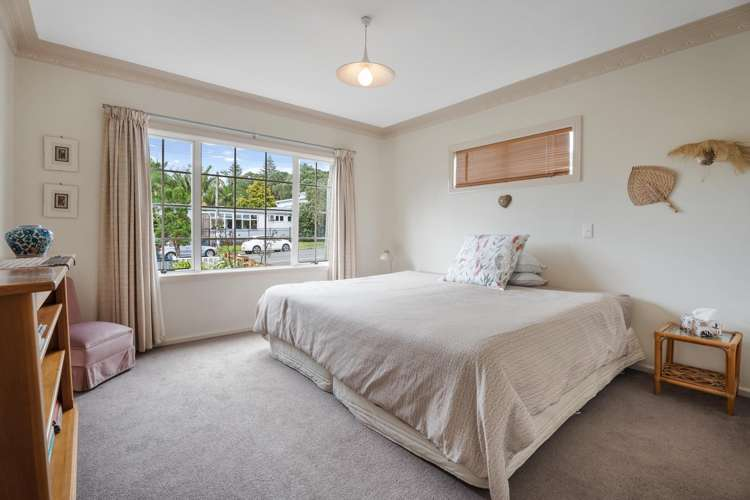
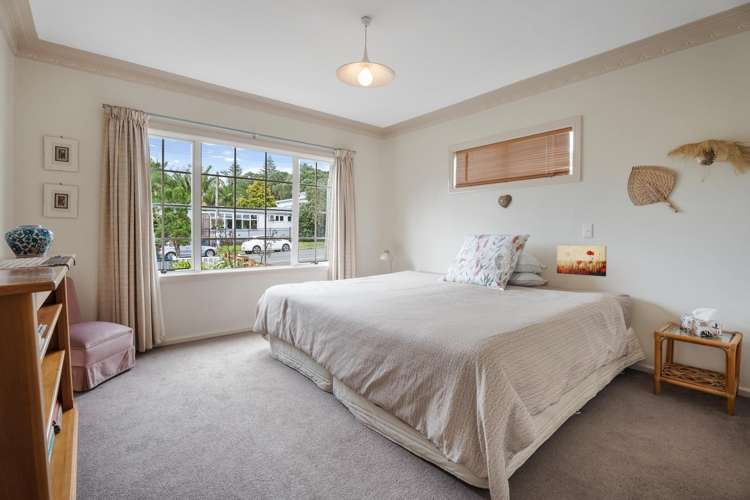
+ wall art (580, 260)
